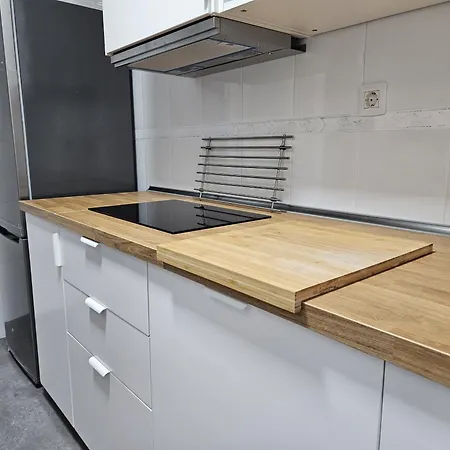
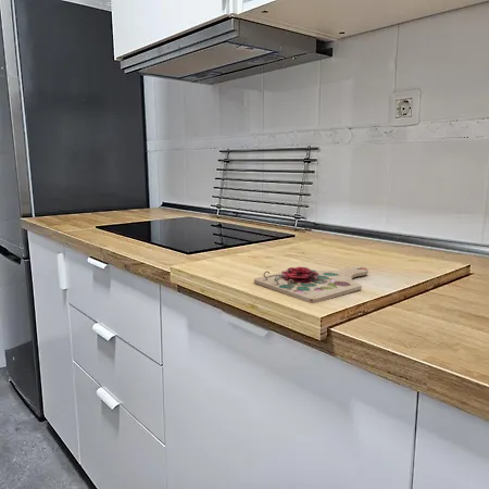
+ cutting board (325, 274)
